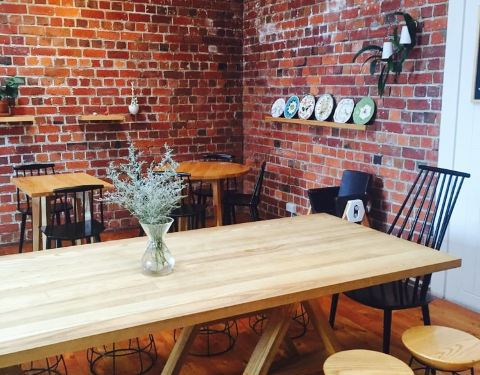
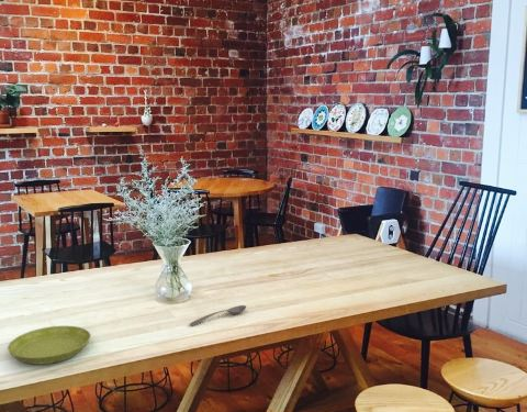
+ saucer (51, 345)
+ soupspoon (218, 312)
